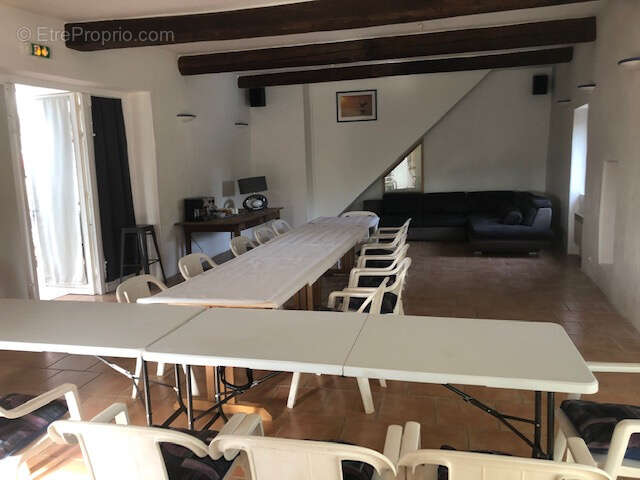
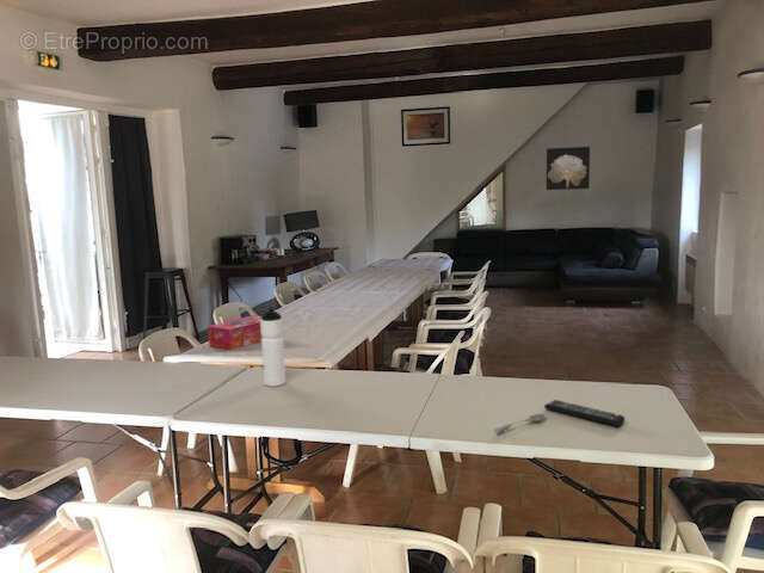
+ remote control (583, 412)
+ wall art (567, 168)
+ tissue box (241, 332)
+ water bottle (272, 345)
+ soupspoon (520, 421)
